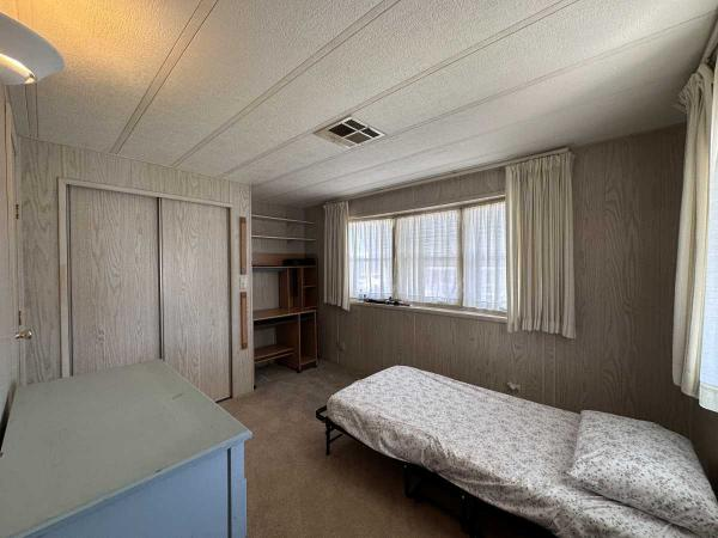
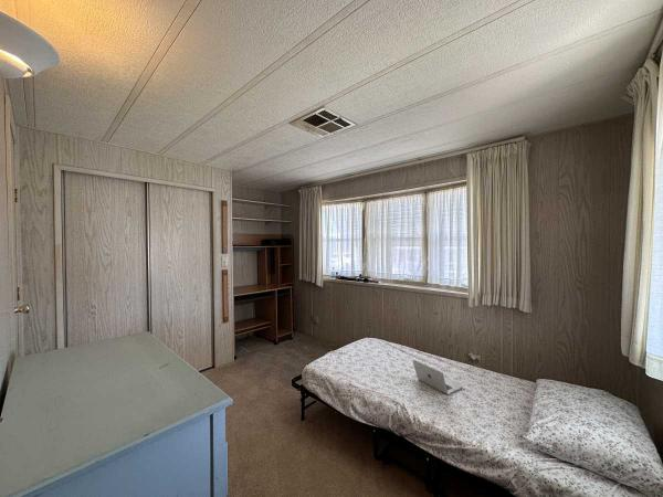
+ laptop (436, 372)
